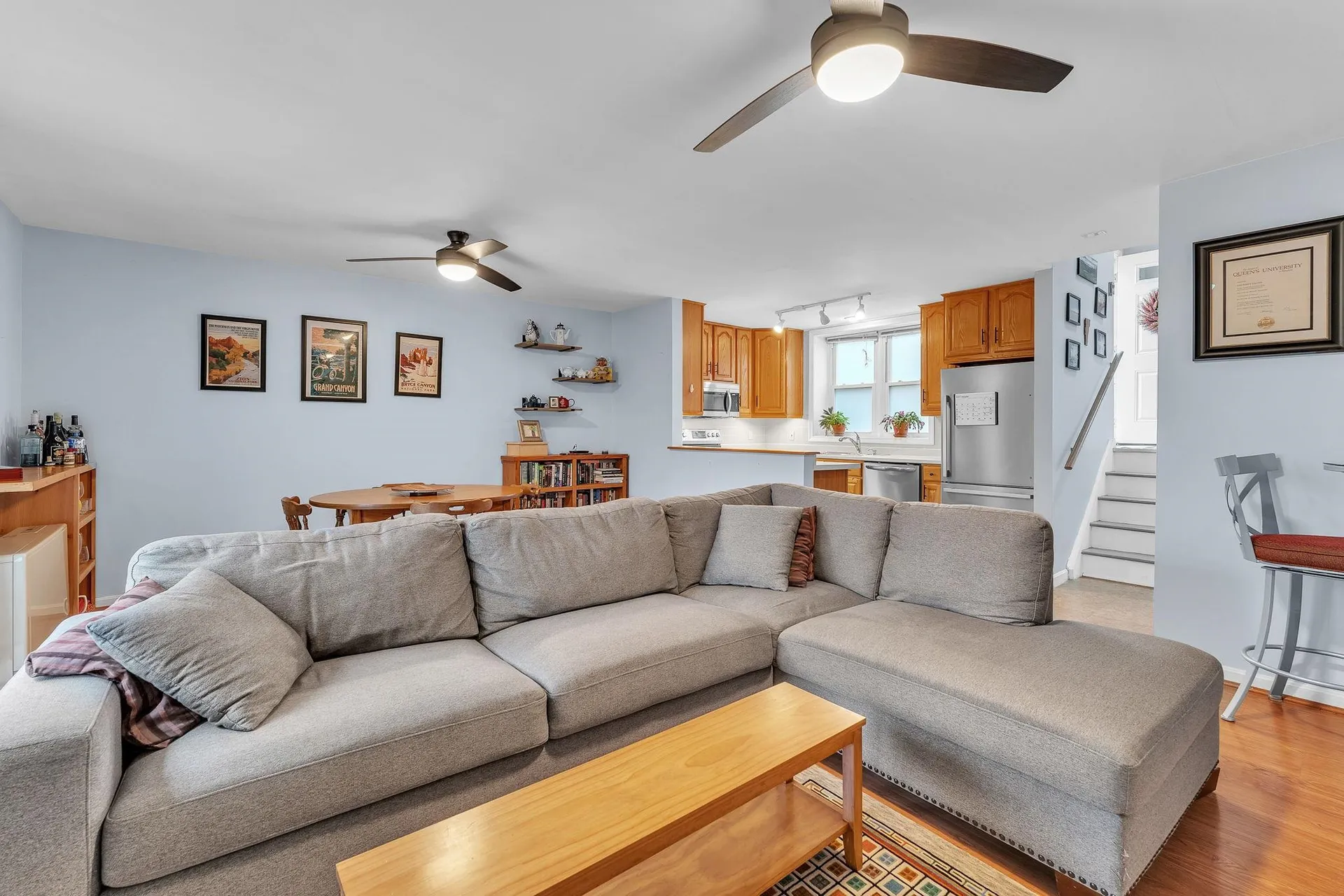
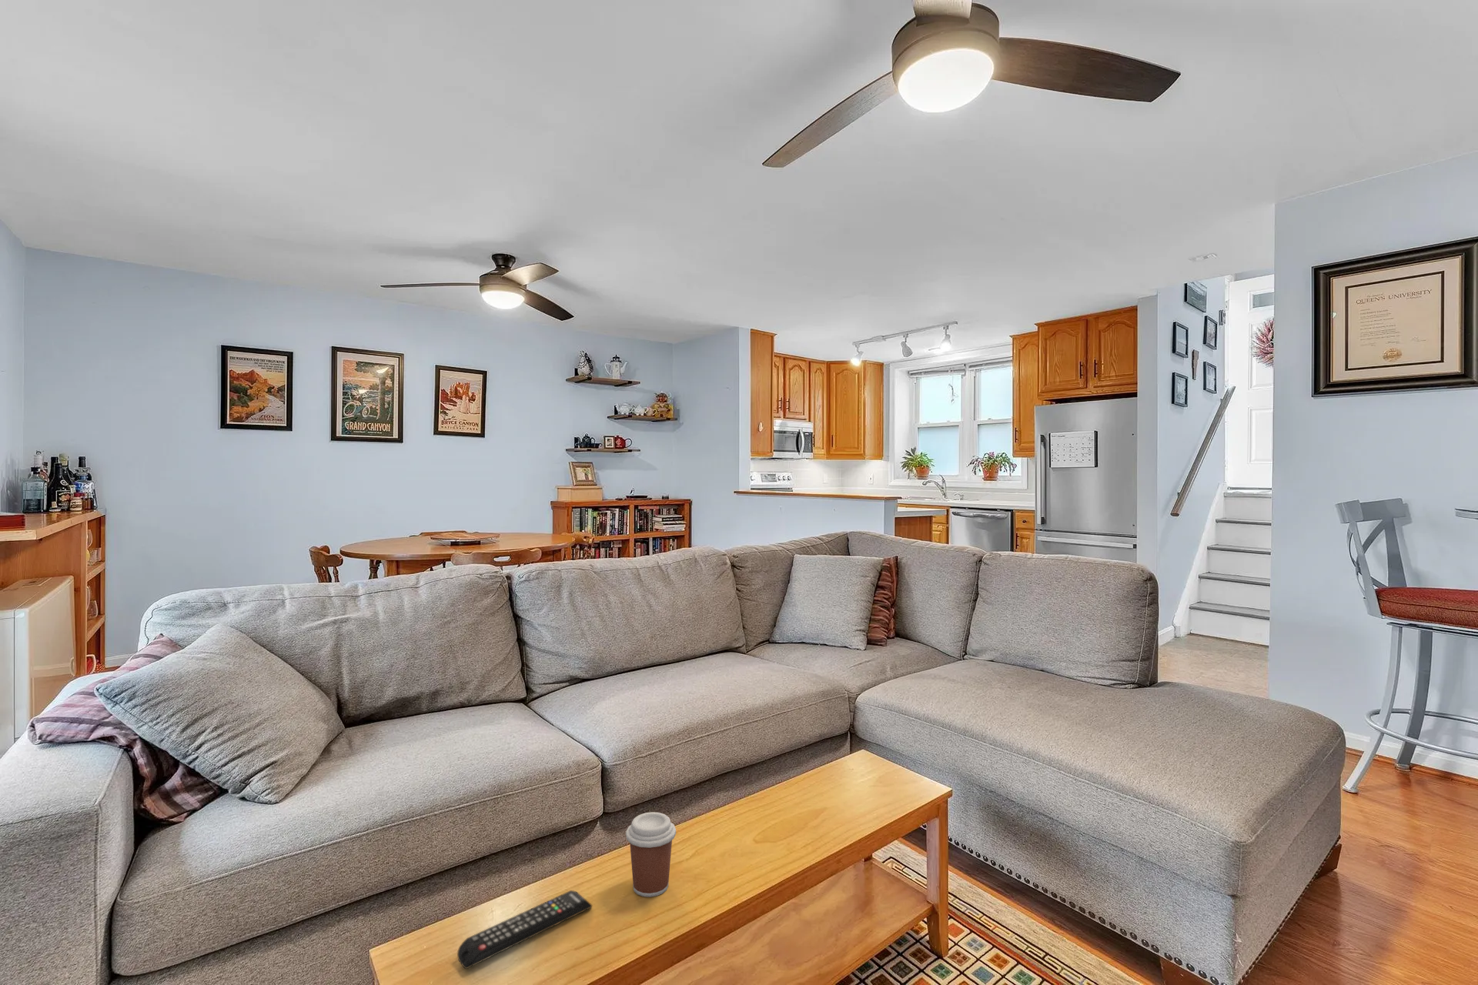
+ coffee cup (651, 853)
+ remote control (528, 926)
